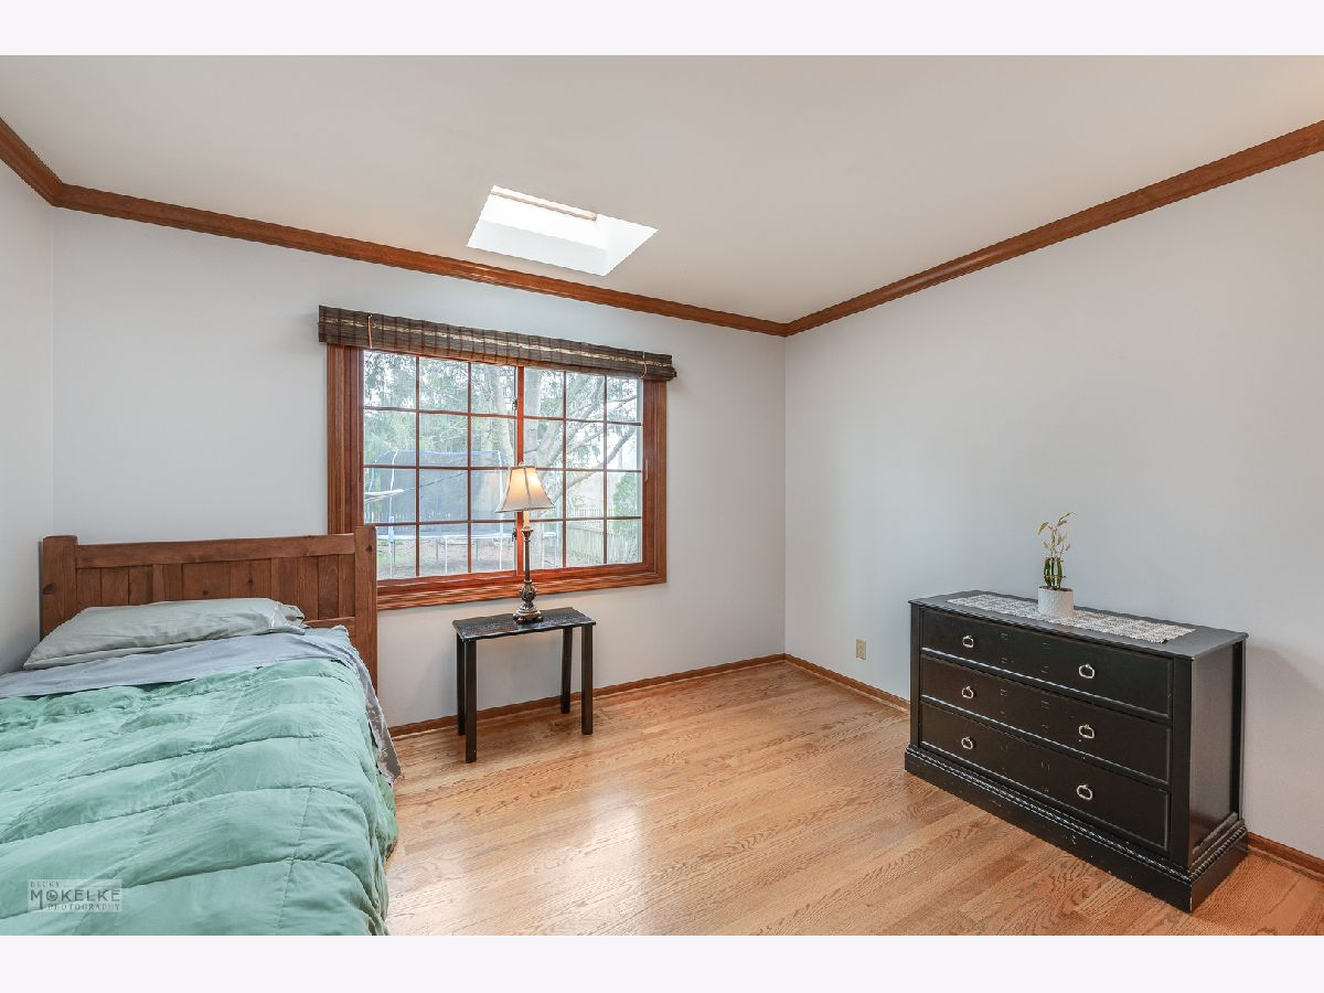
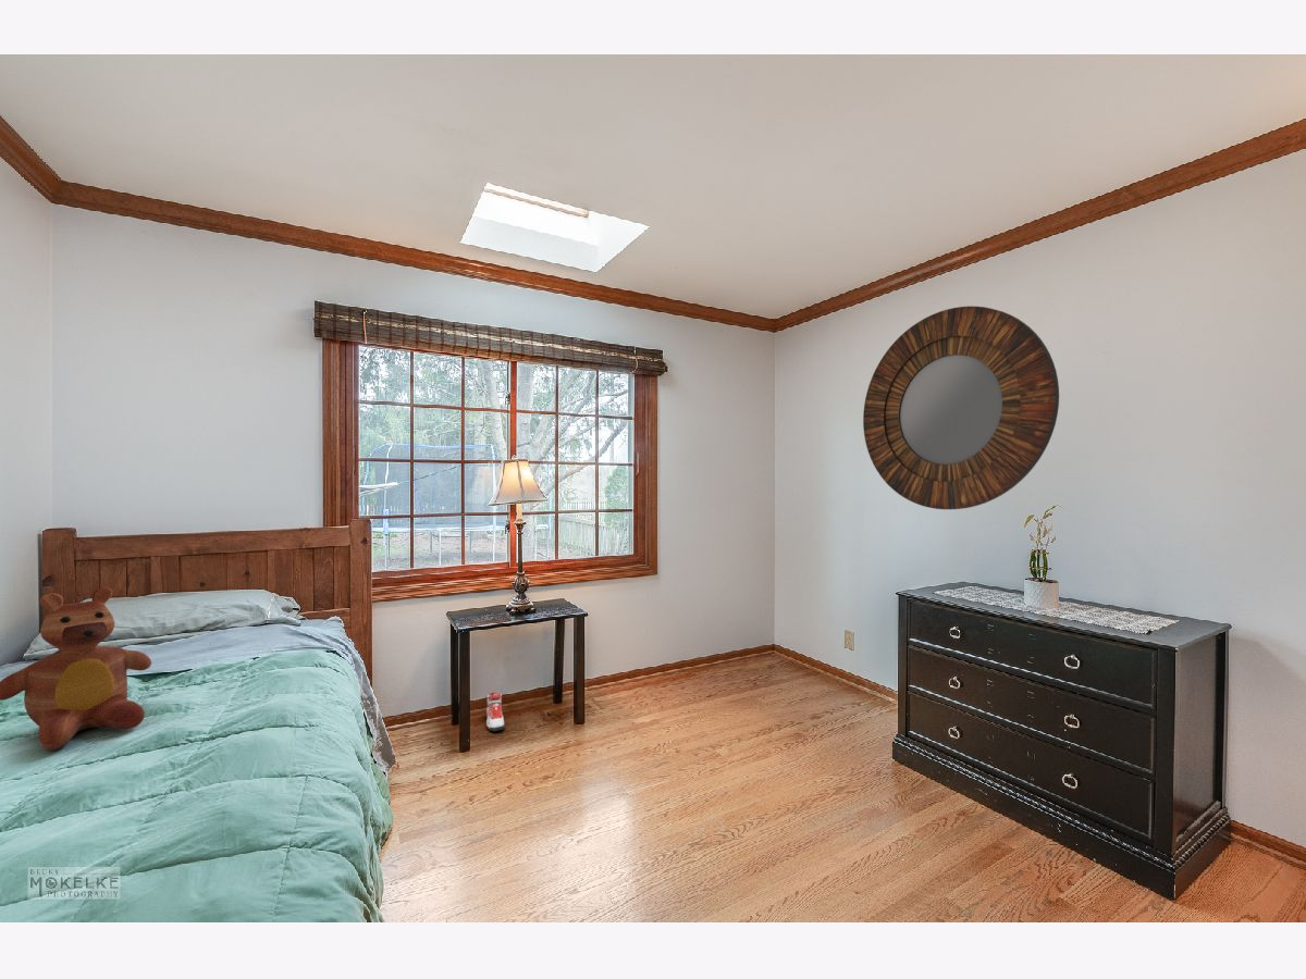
+ sneaker (494, 709)
+ teddy bear (84, 661)
+ home mirror (946, 409)
